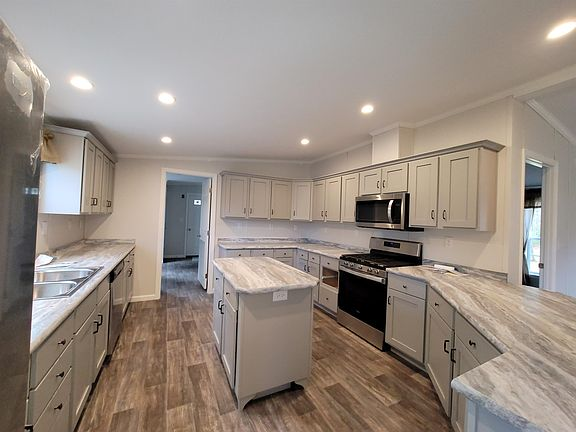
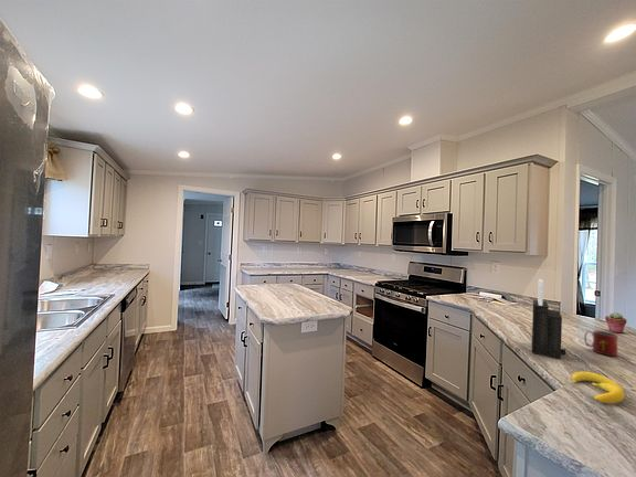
+ banana (596, 384)
+ knife block (549, 316)
+ potted succulent (615, 321)
+ mug (600, 341)
